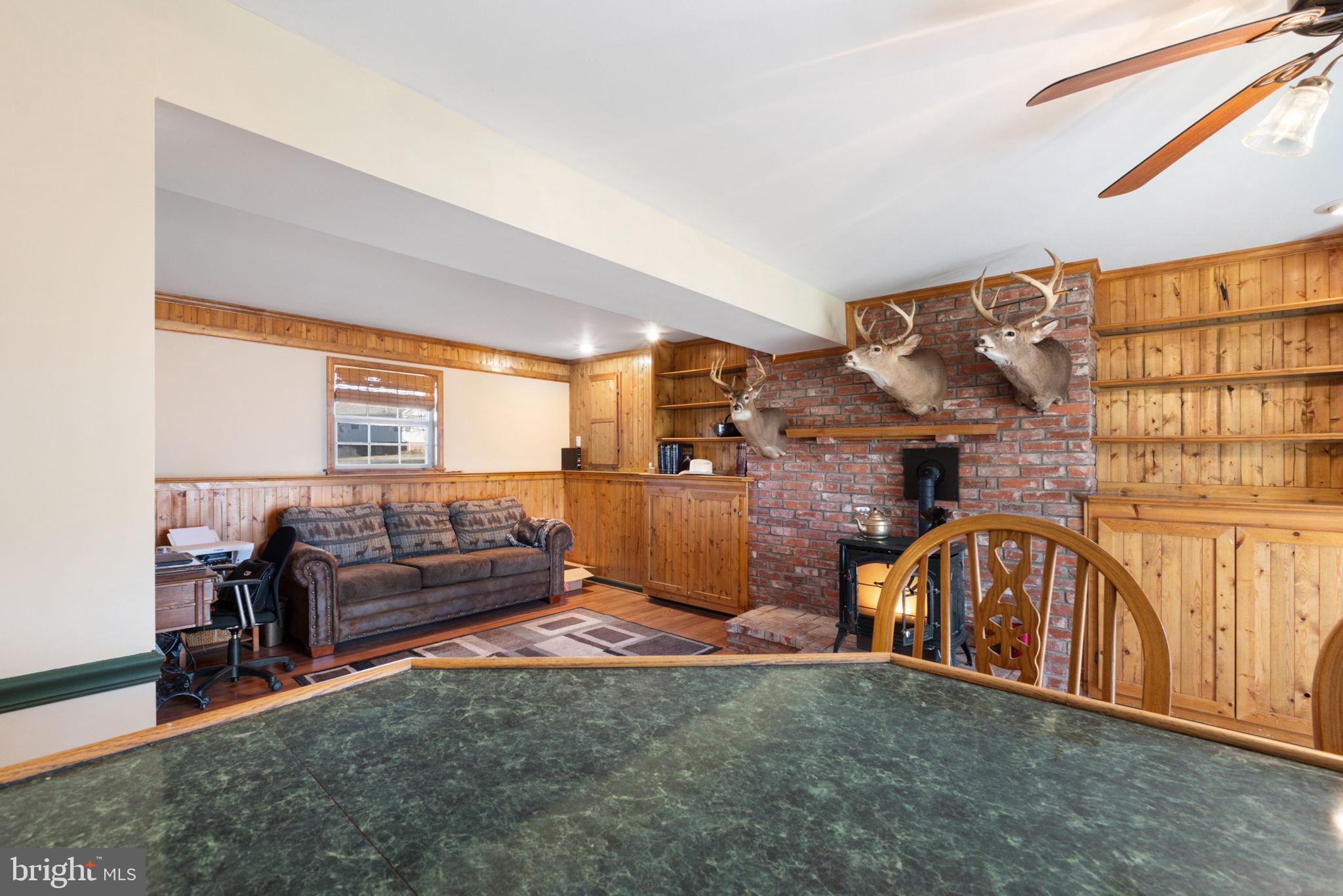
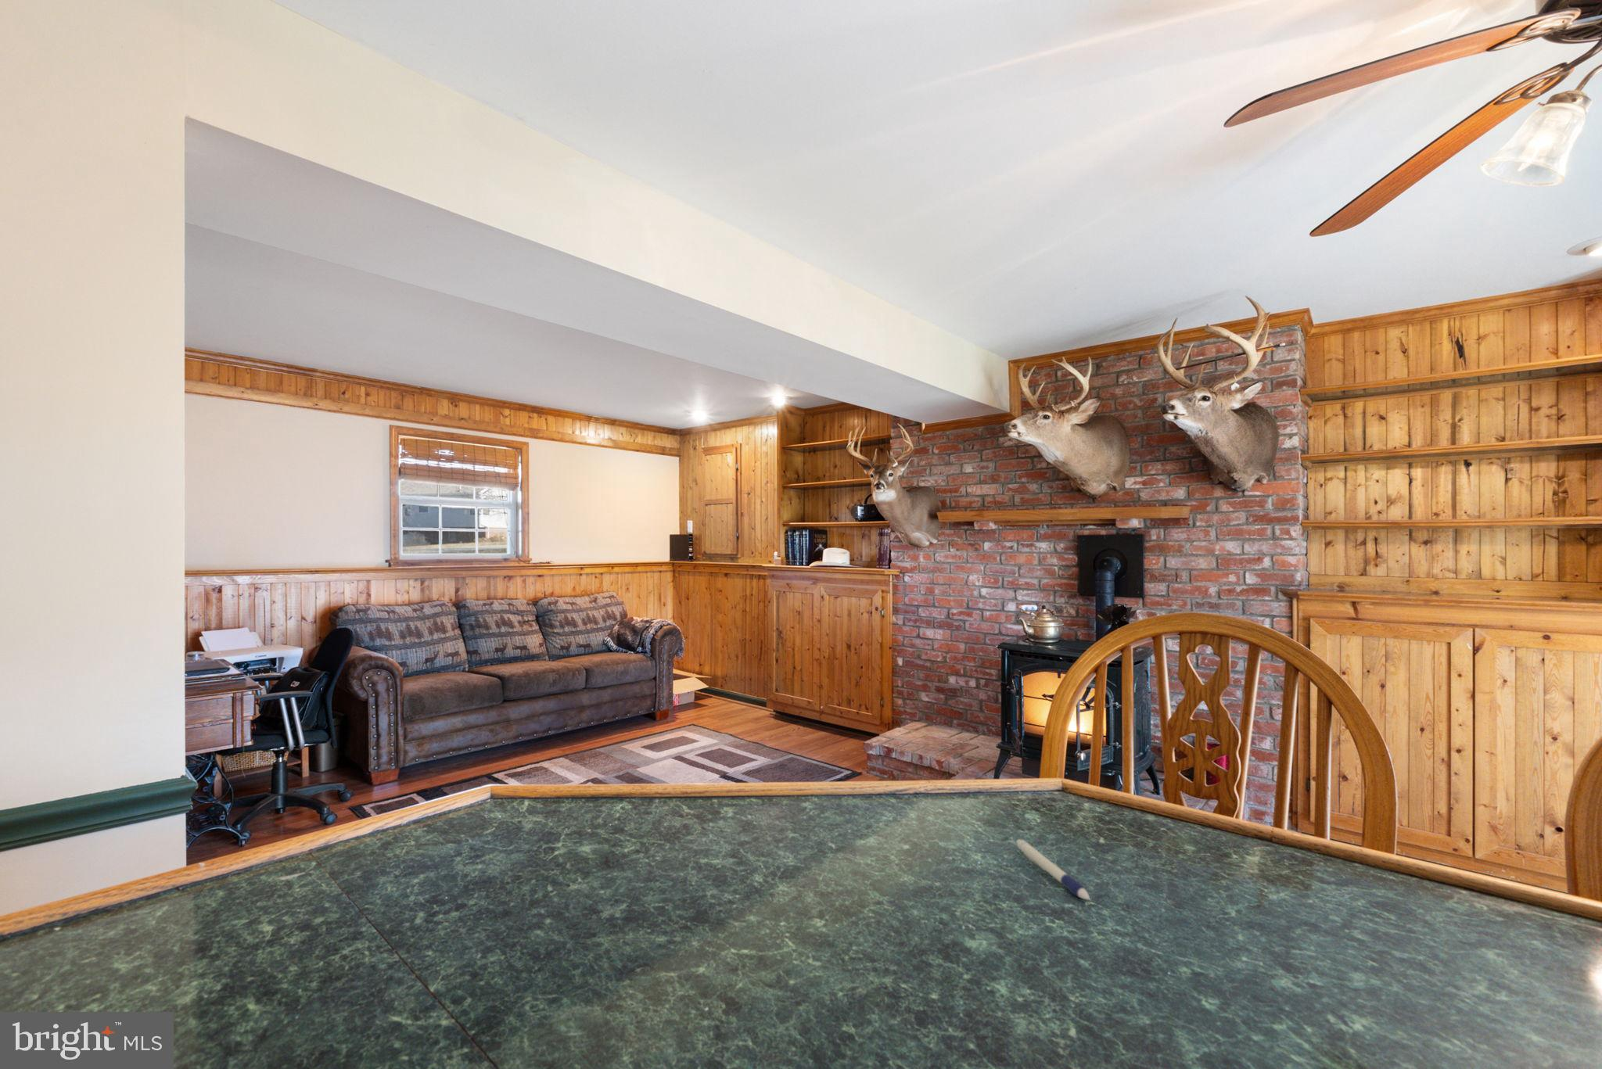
+ pen (1051, 869)
